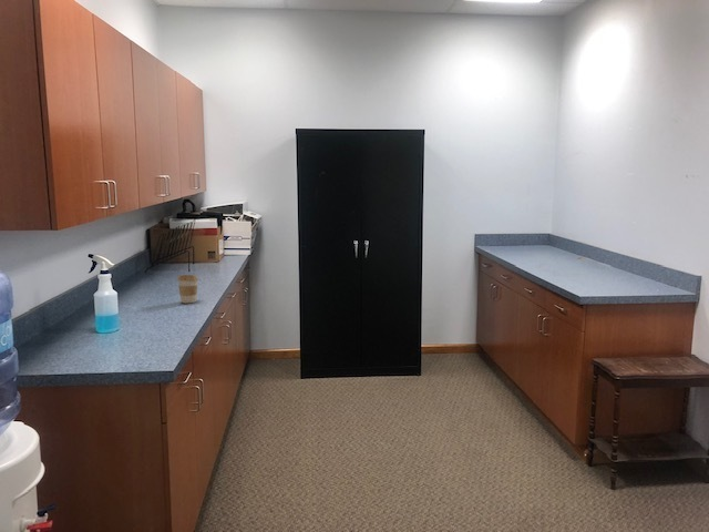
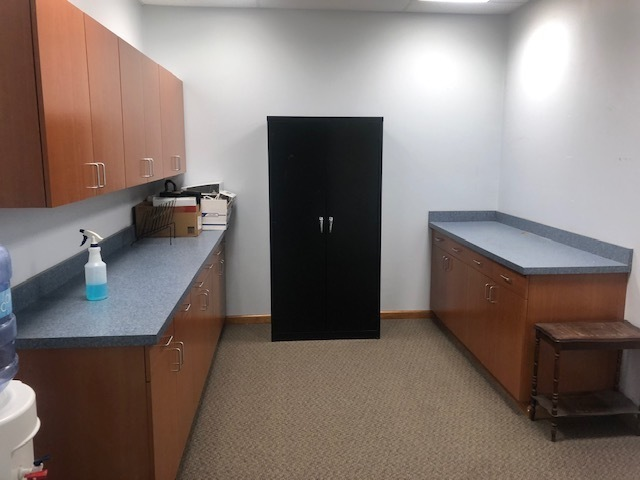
- coffee cup (187, 287)
